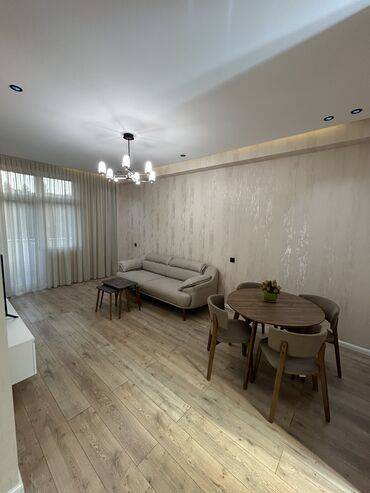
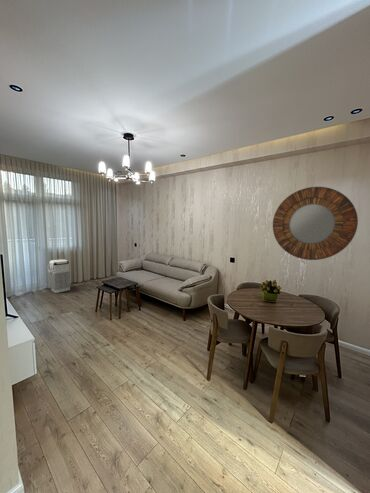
+ grenade (59, 275)
+ home mirror (310, 223)
